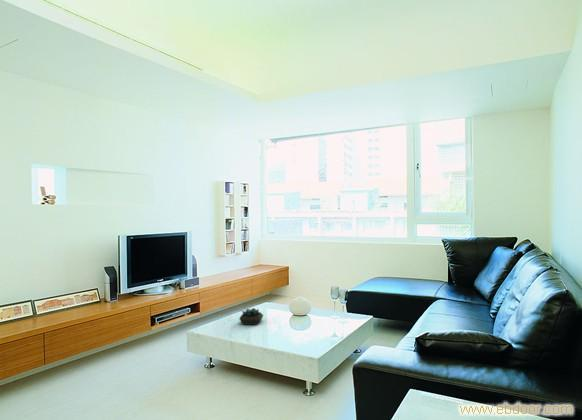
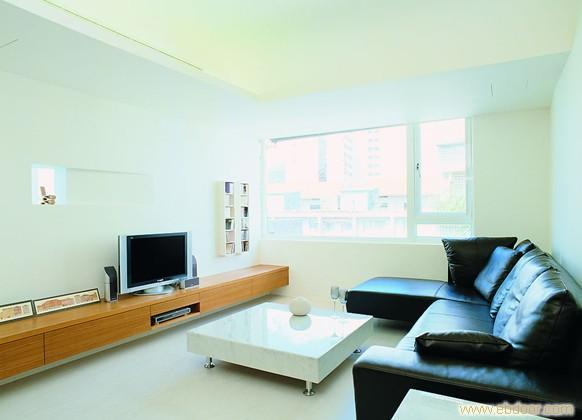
- succulent plant (251, 315)
